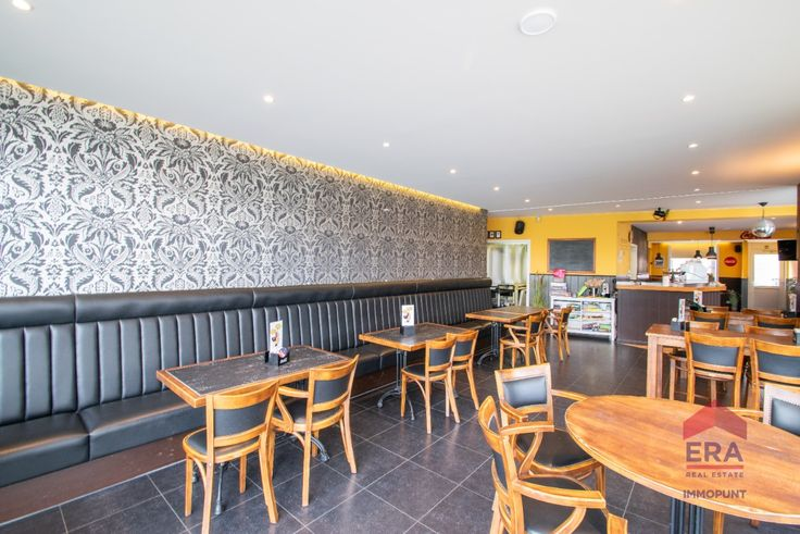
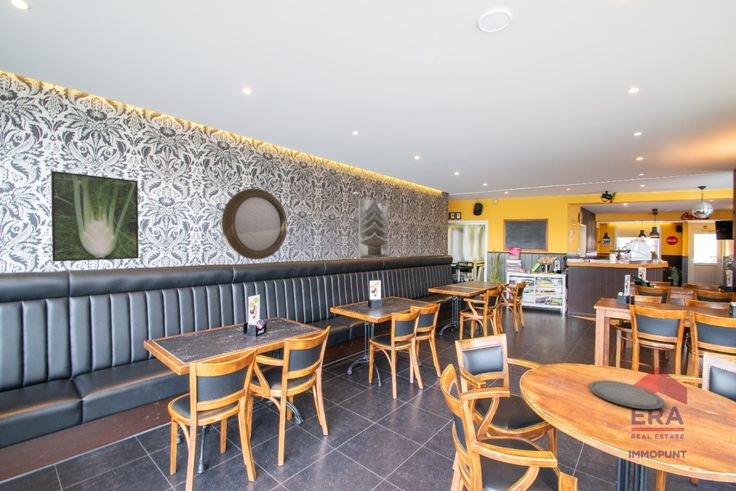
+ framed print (98, 218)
+ home mirror (258, 224)
+ plate (624, 394)
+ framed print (374, 229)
